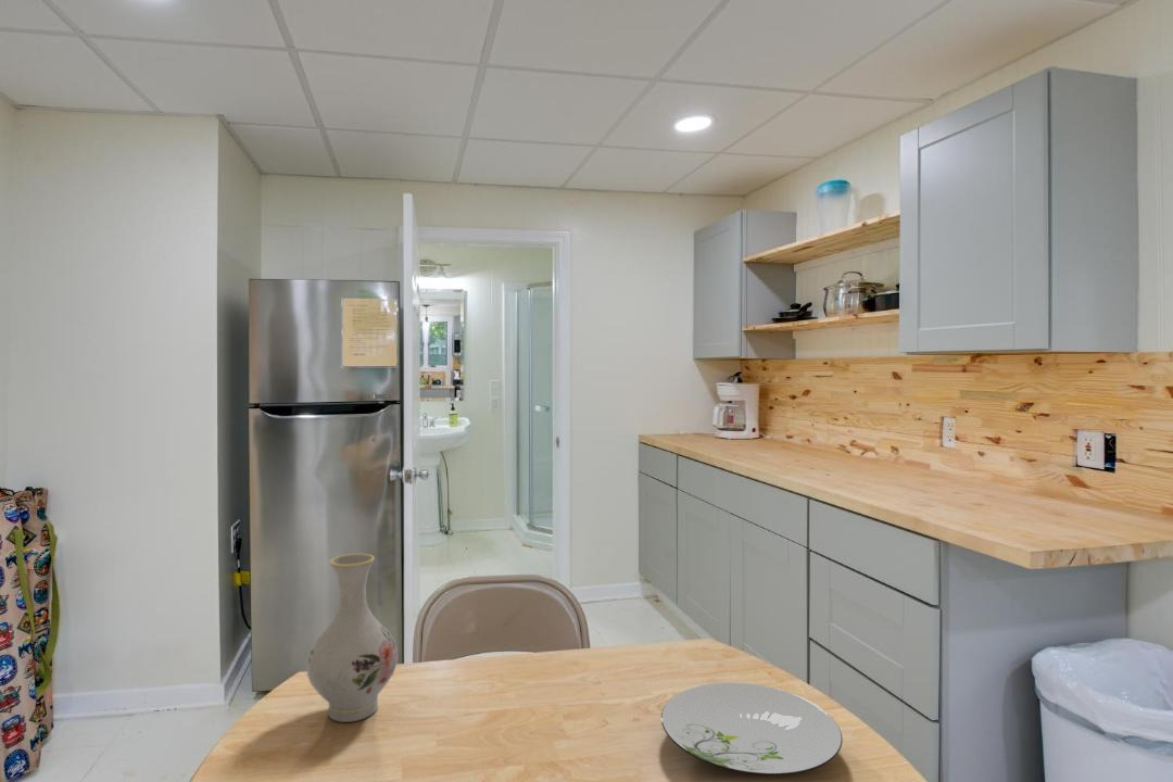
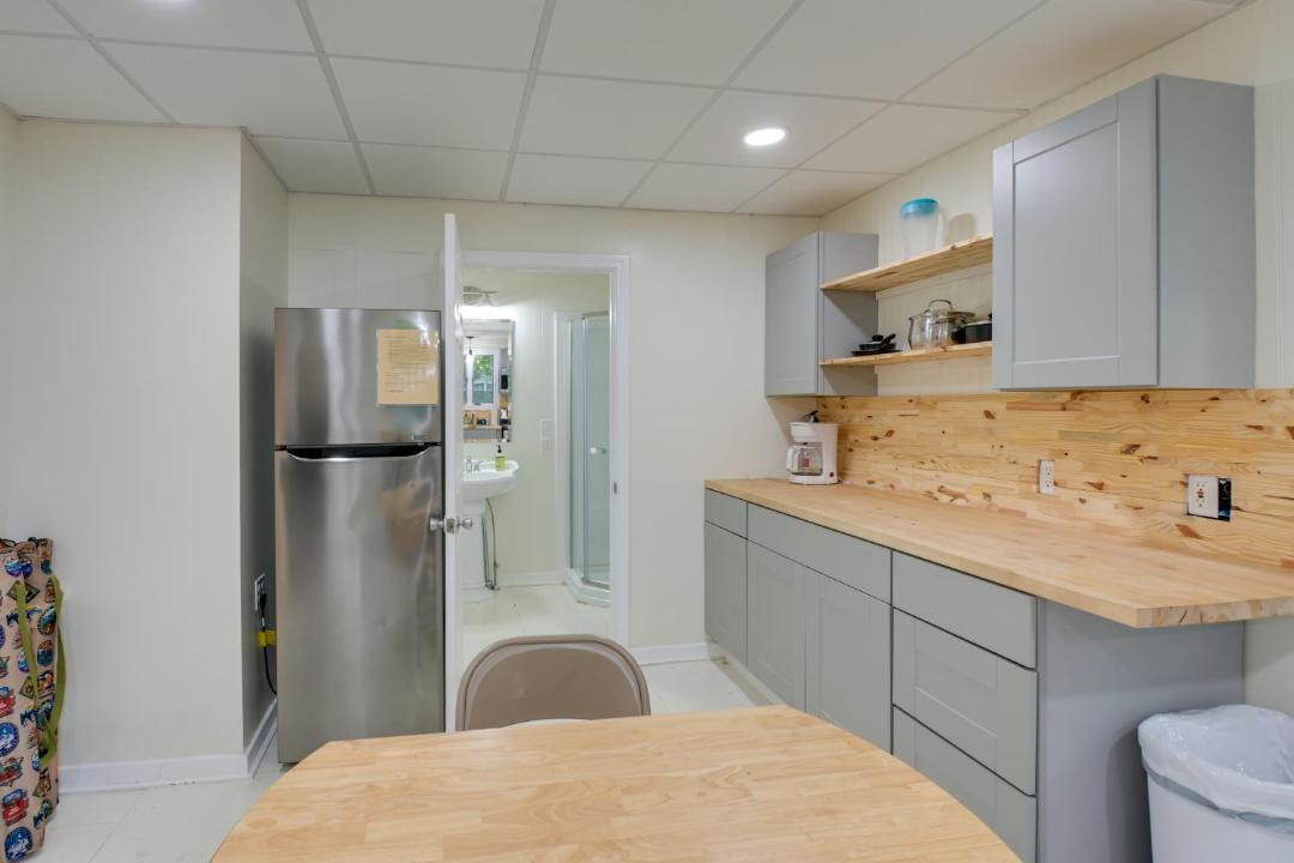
- vase (352, 634)
- plate (748, 733)
